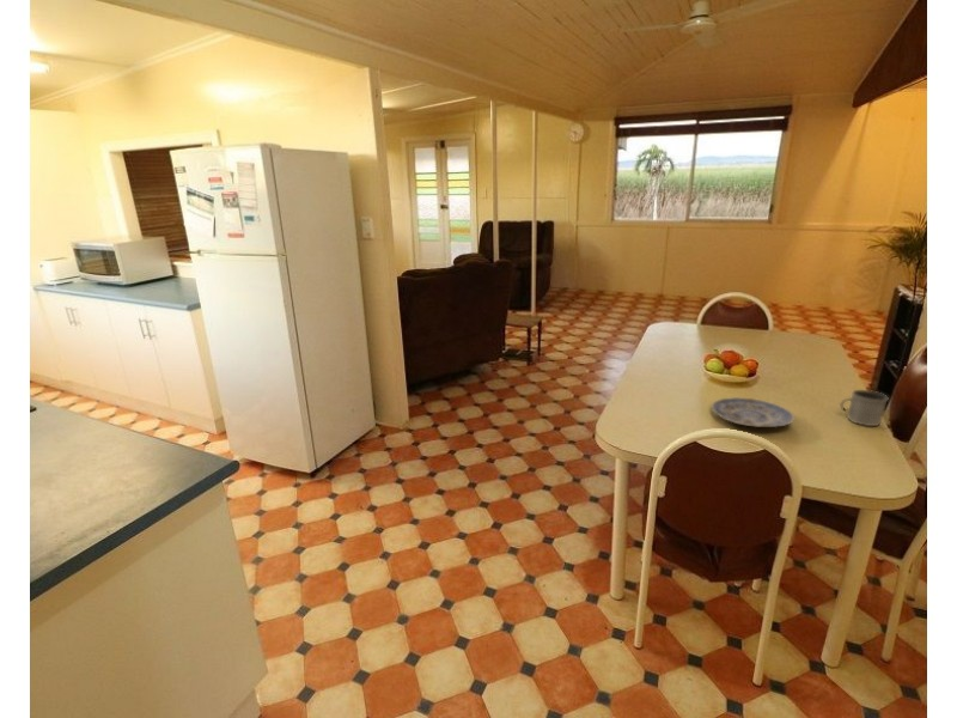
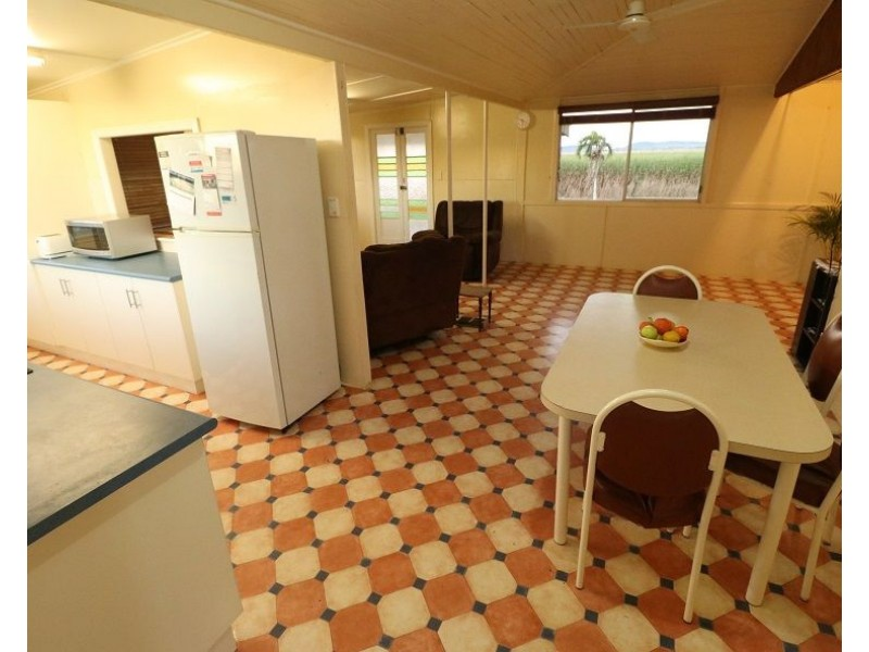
- mug (861, 407)
- plate (751, 413)
